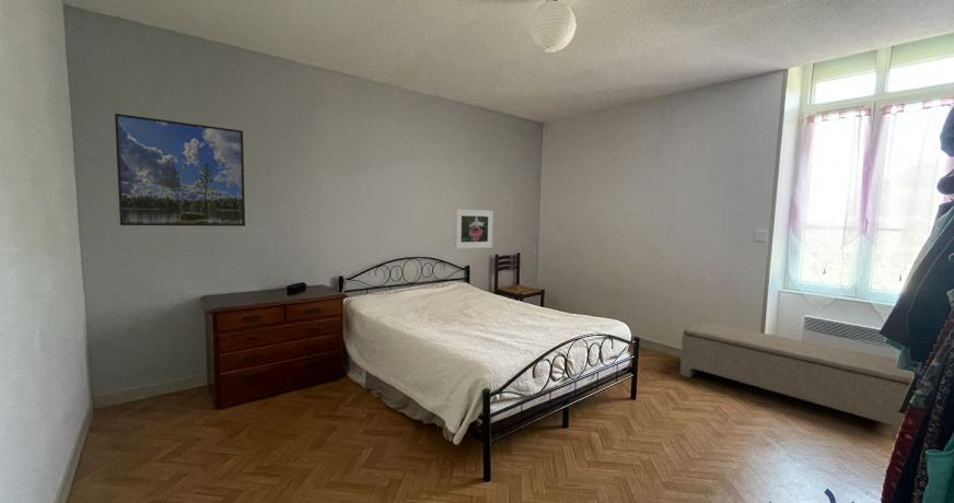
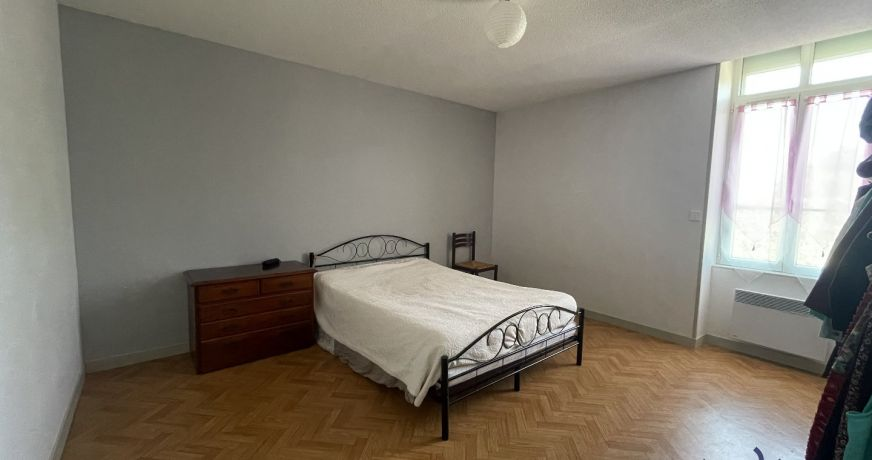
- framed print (185, 174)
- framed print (474, 229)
- bench (784, 370)
